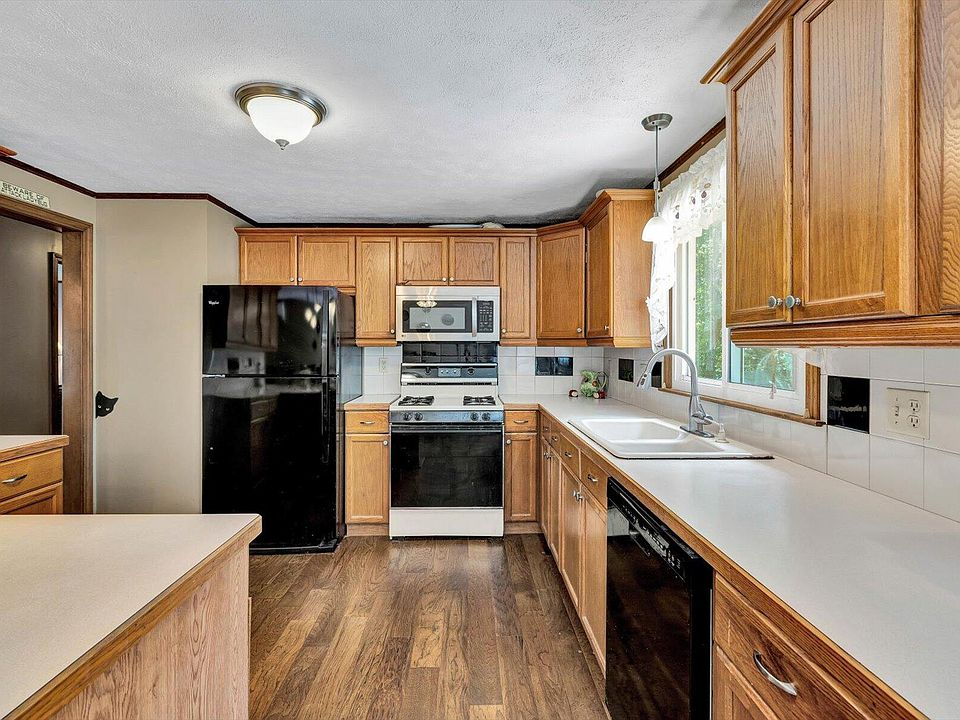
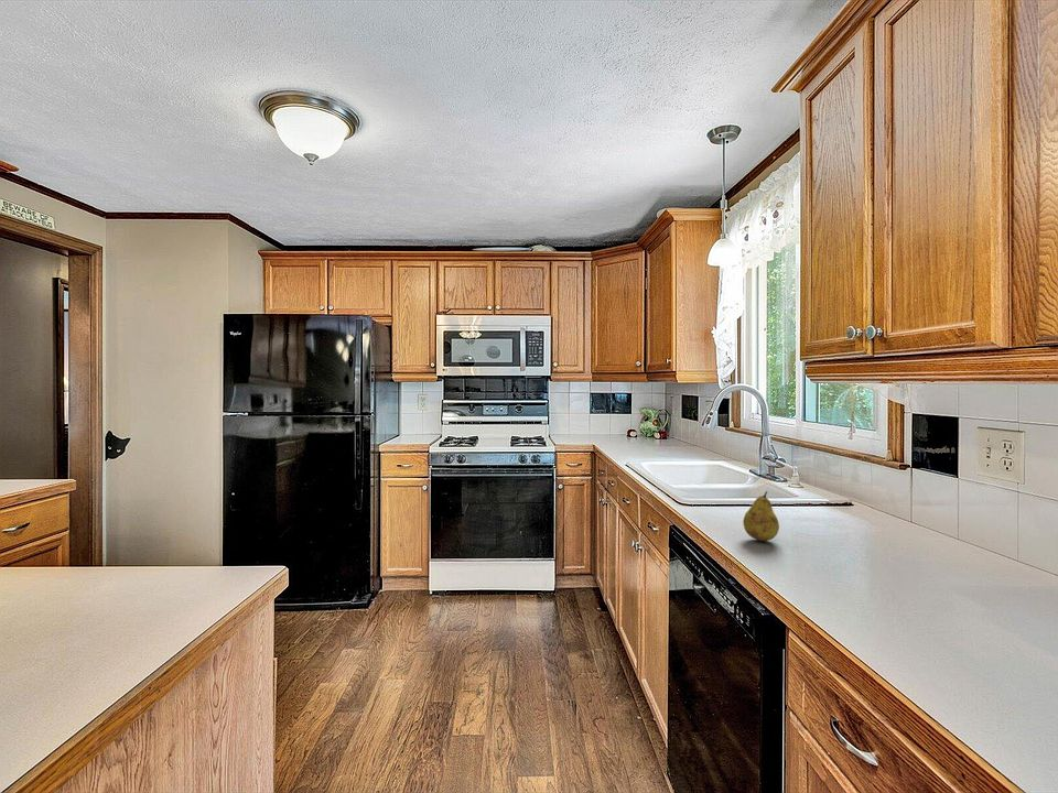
+ fruit (760, 515)
